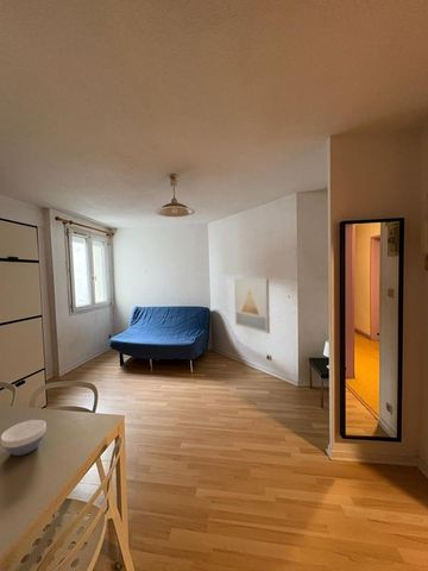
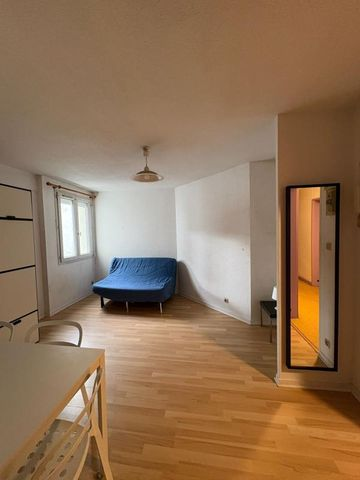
- bowl (24, 439)
- wall art (250, 303)
